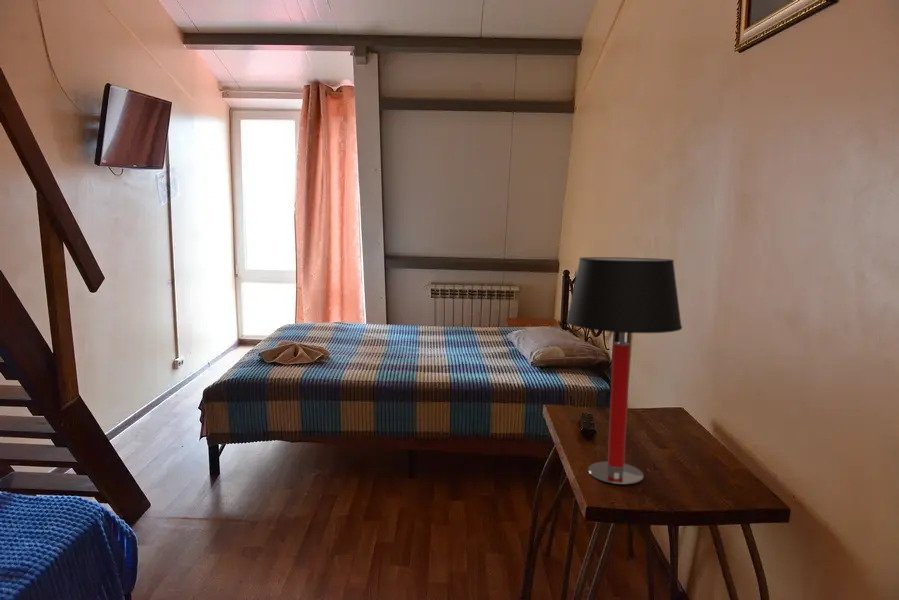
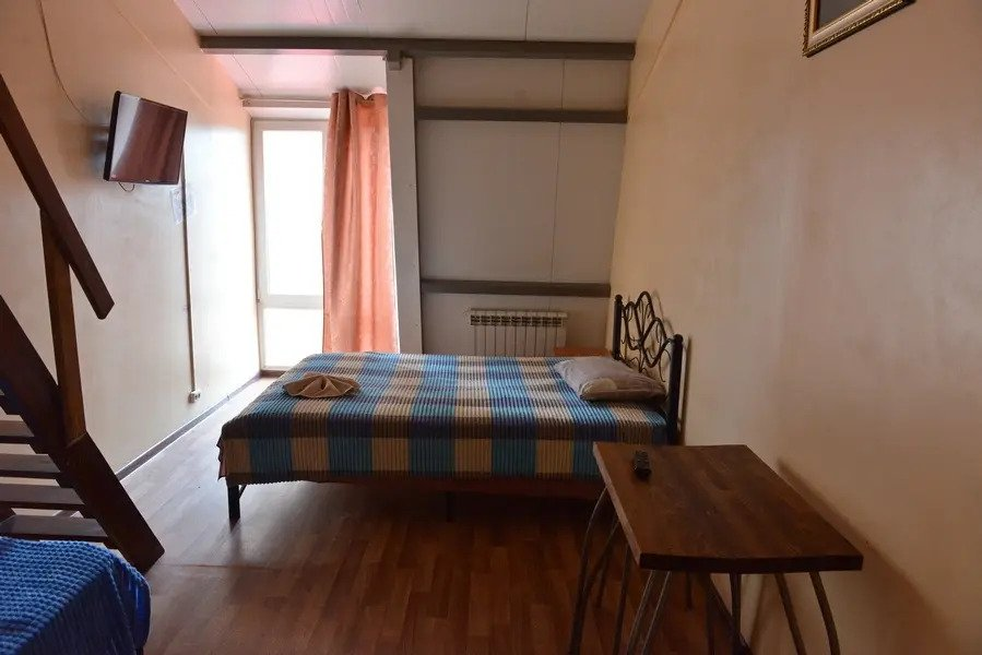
- table lamp (620, 368)
